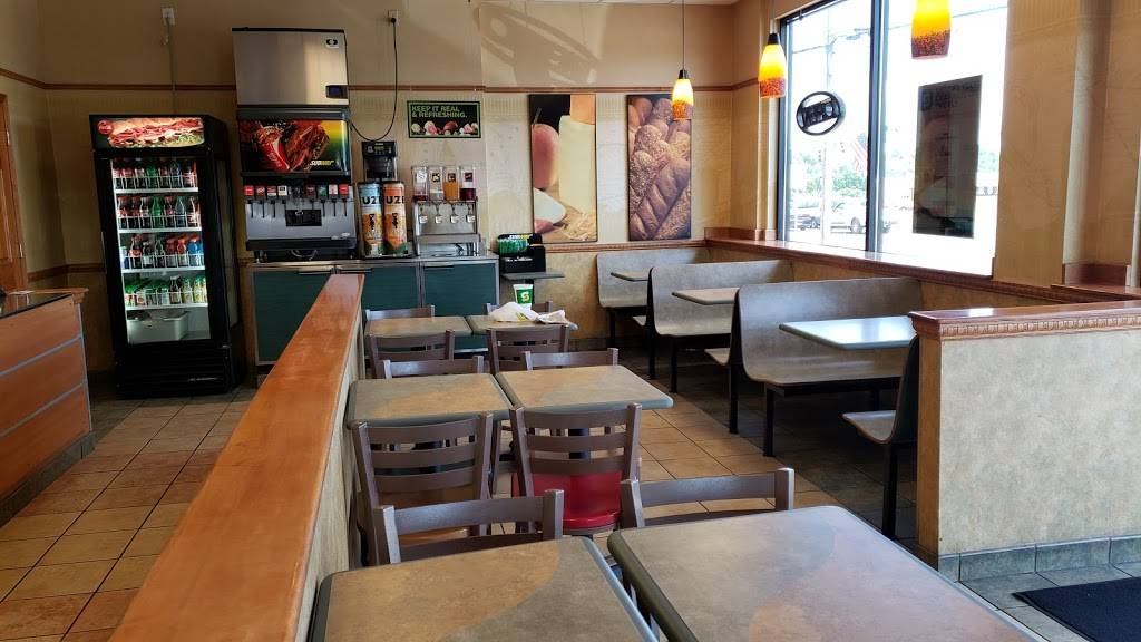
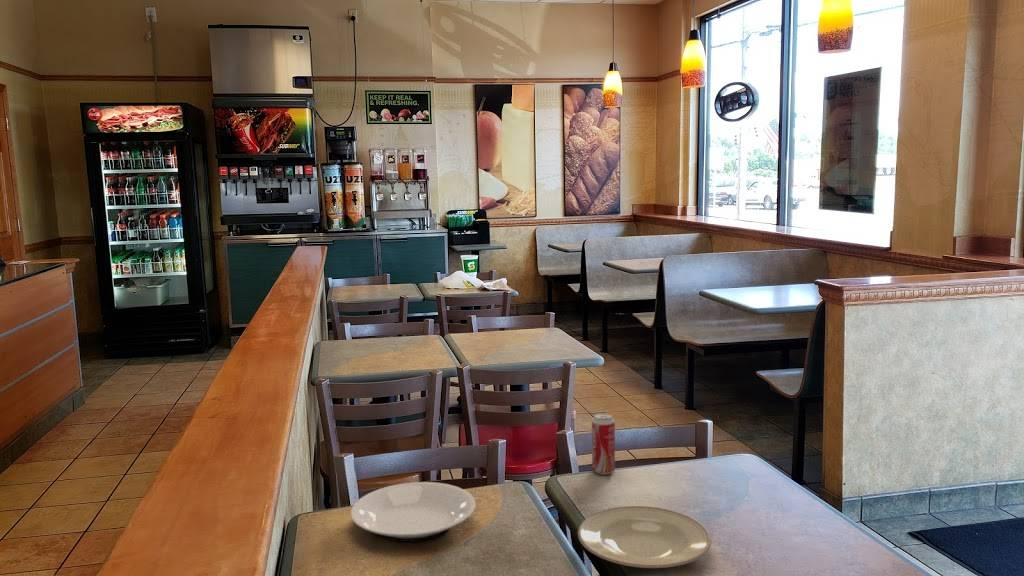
+ beverage can (603, 443)
+ plate (414, 515)
+ plate (643, 541)
